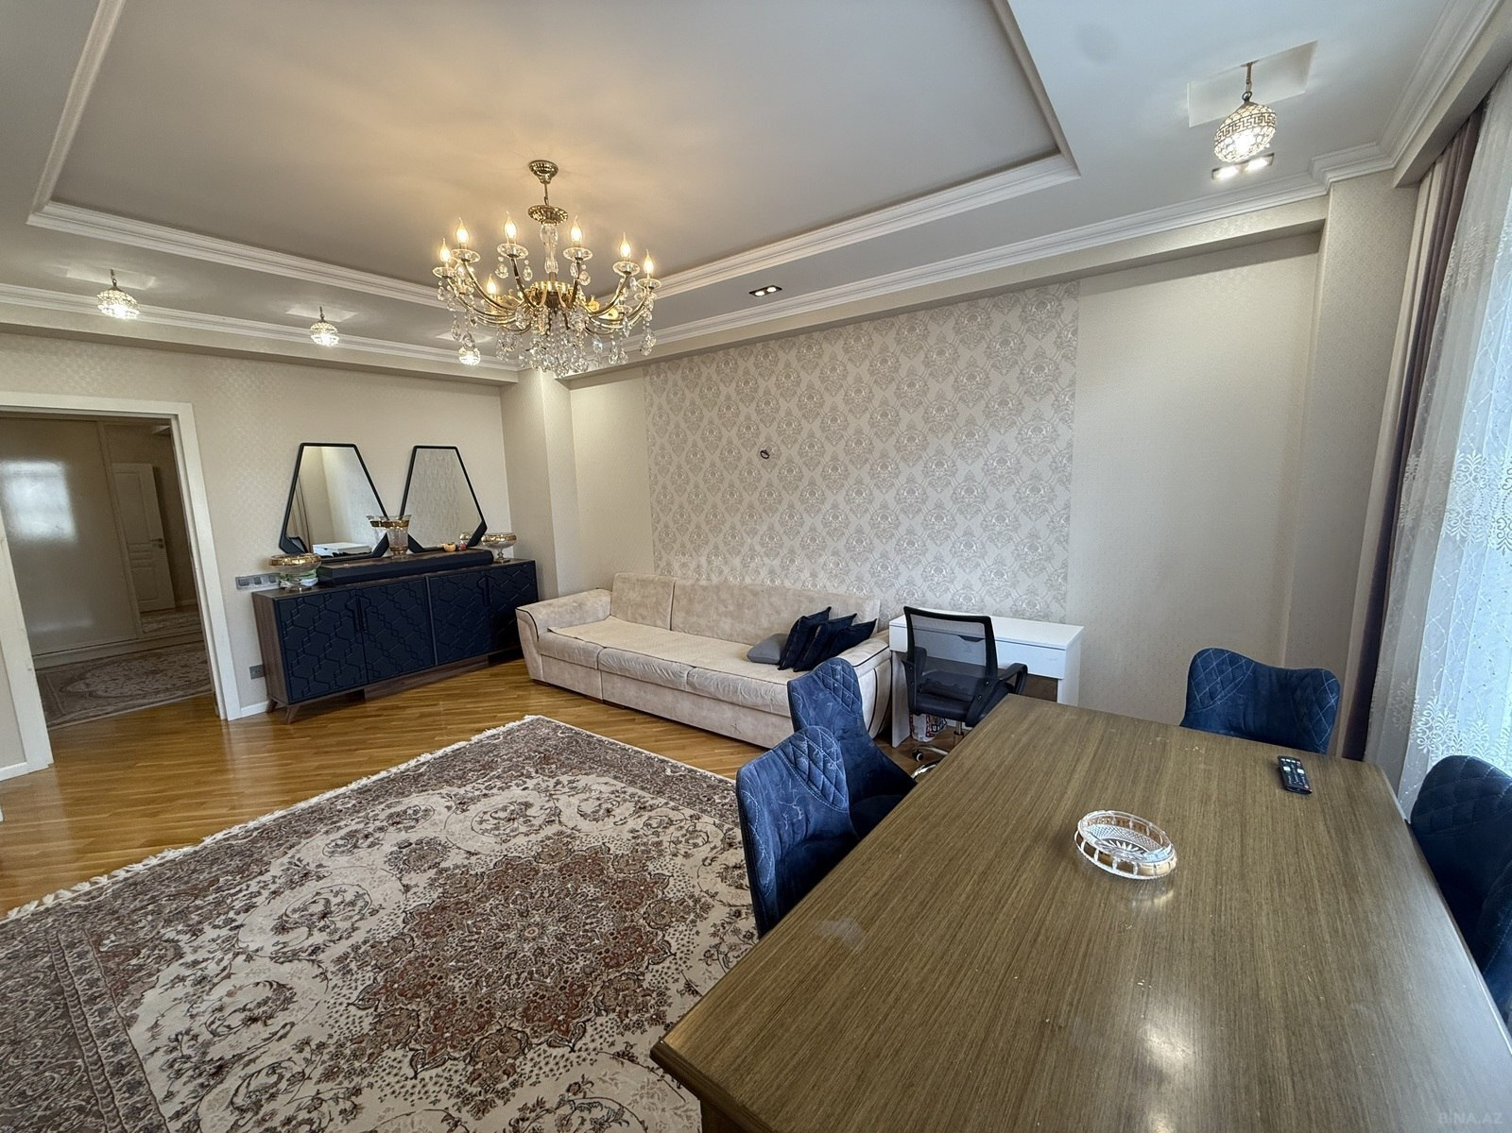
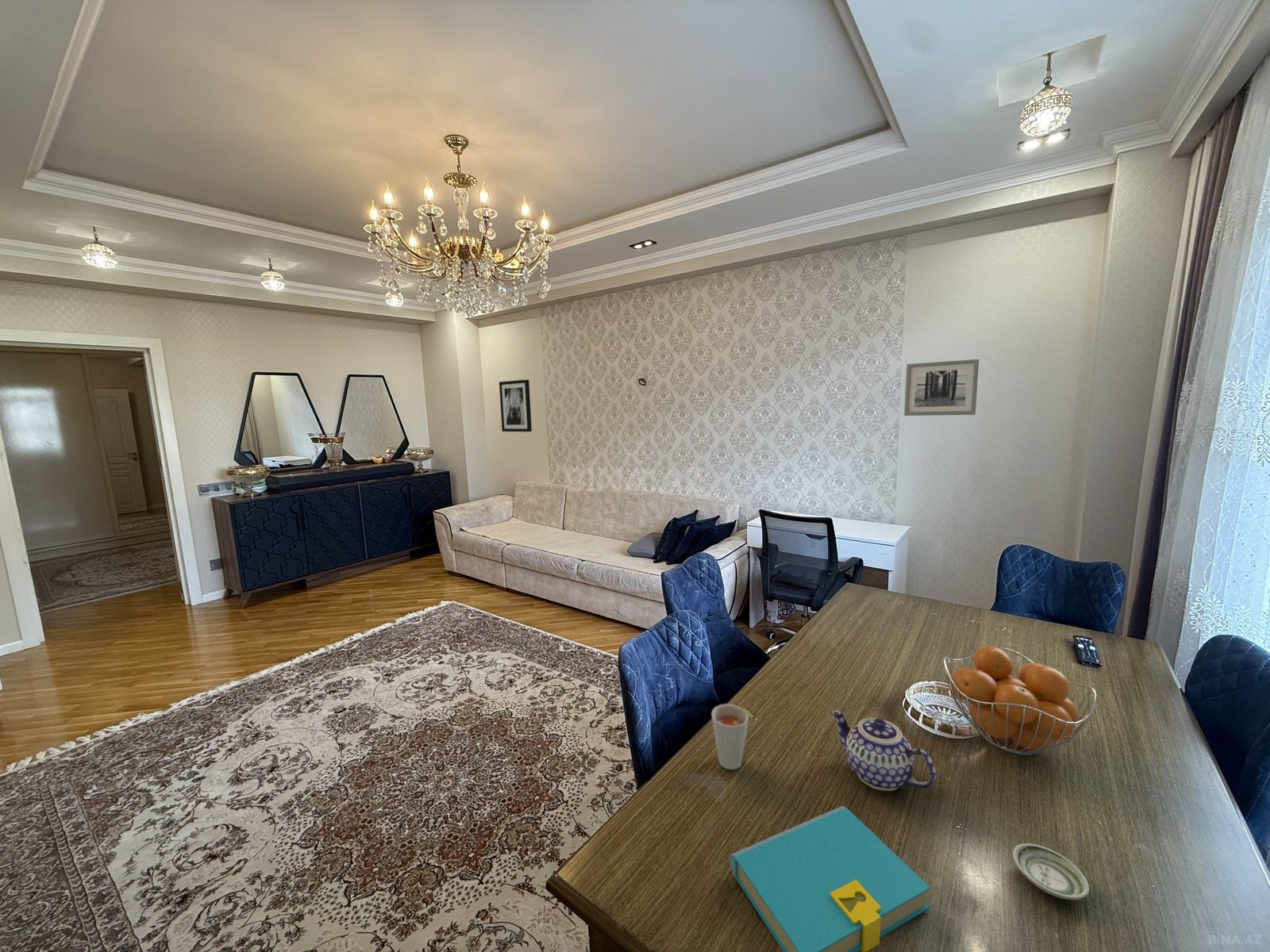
+ cup (733, 735)
+ wall art (515, 406)
+ book (826, 878)
+ wall art (940, 389)
+ fruit basket (1011, 698)
+ teapot (879, 747)
+ saucer (1049, 874)
